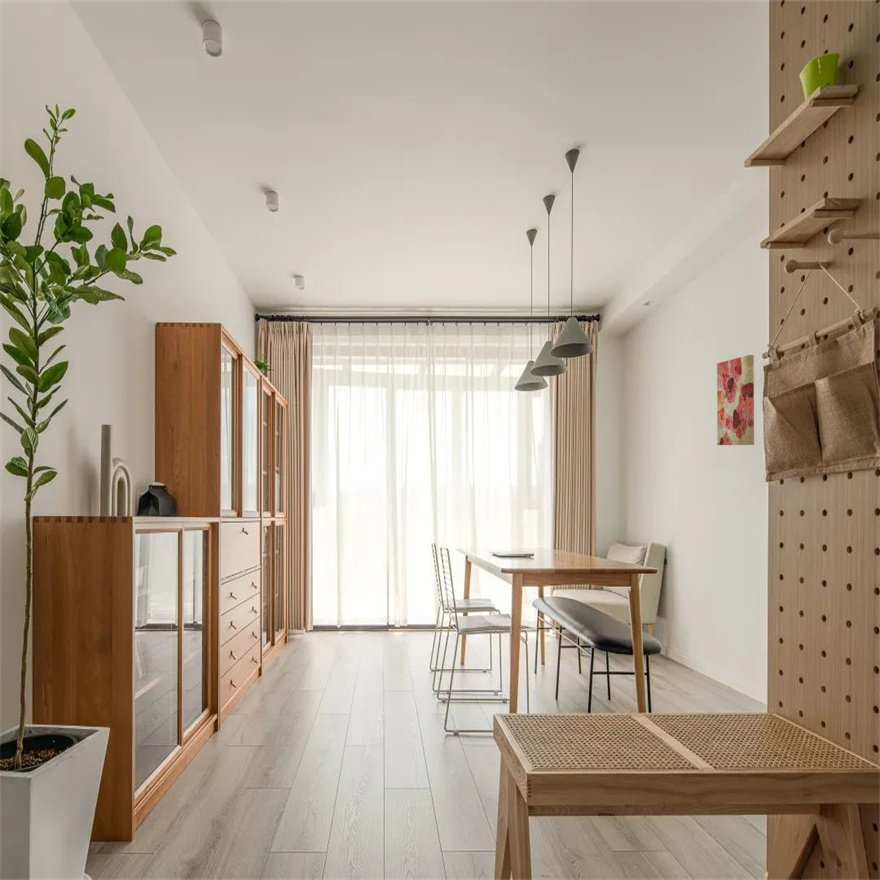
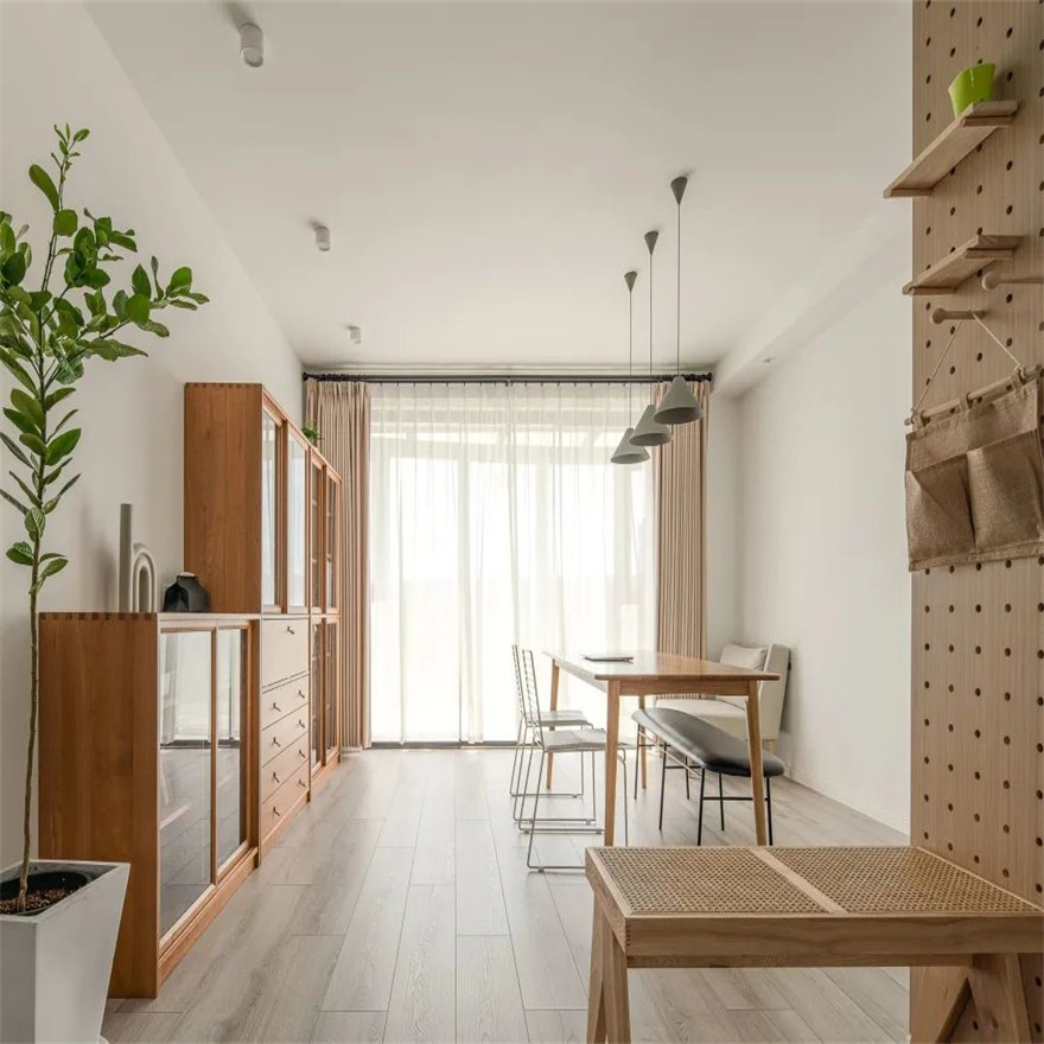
- wall art (734, 402)
